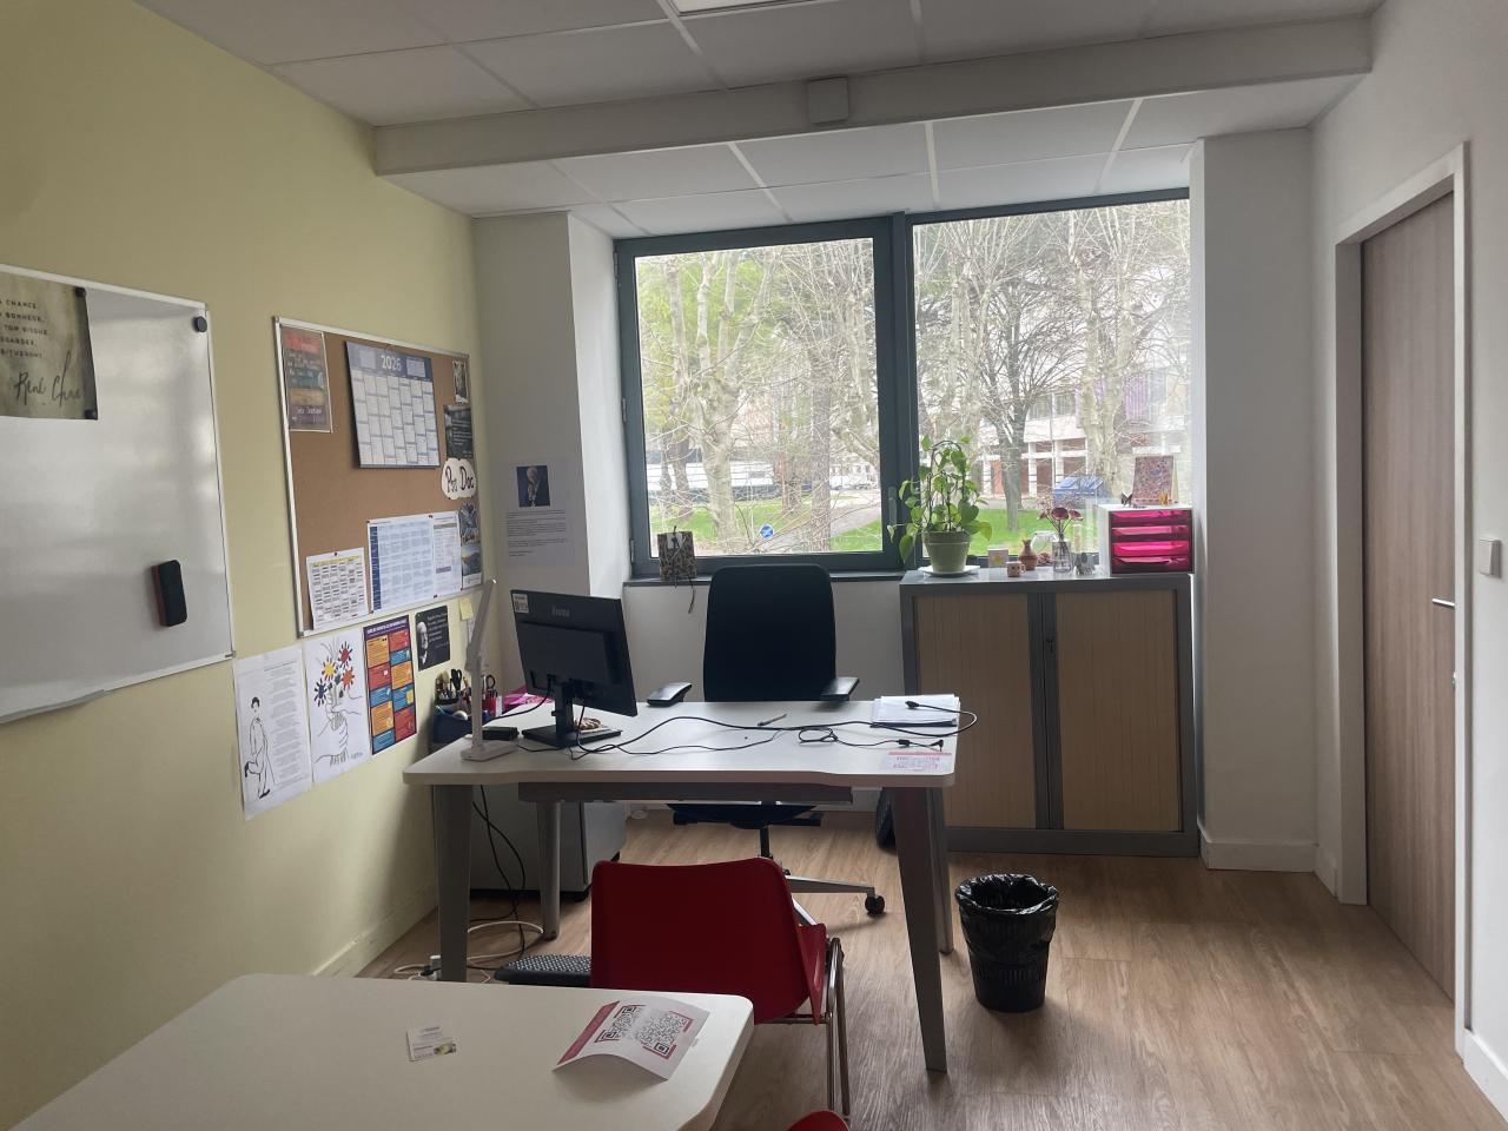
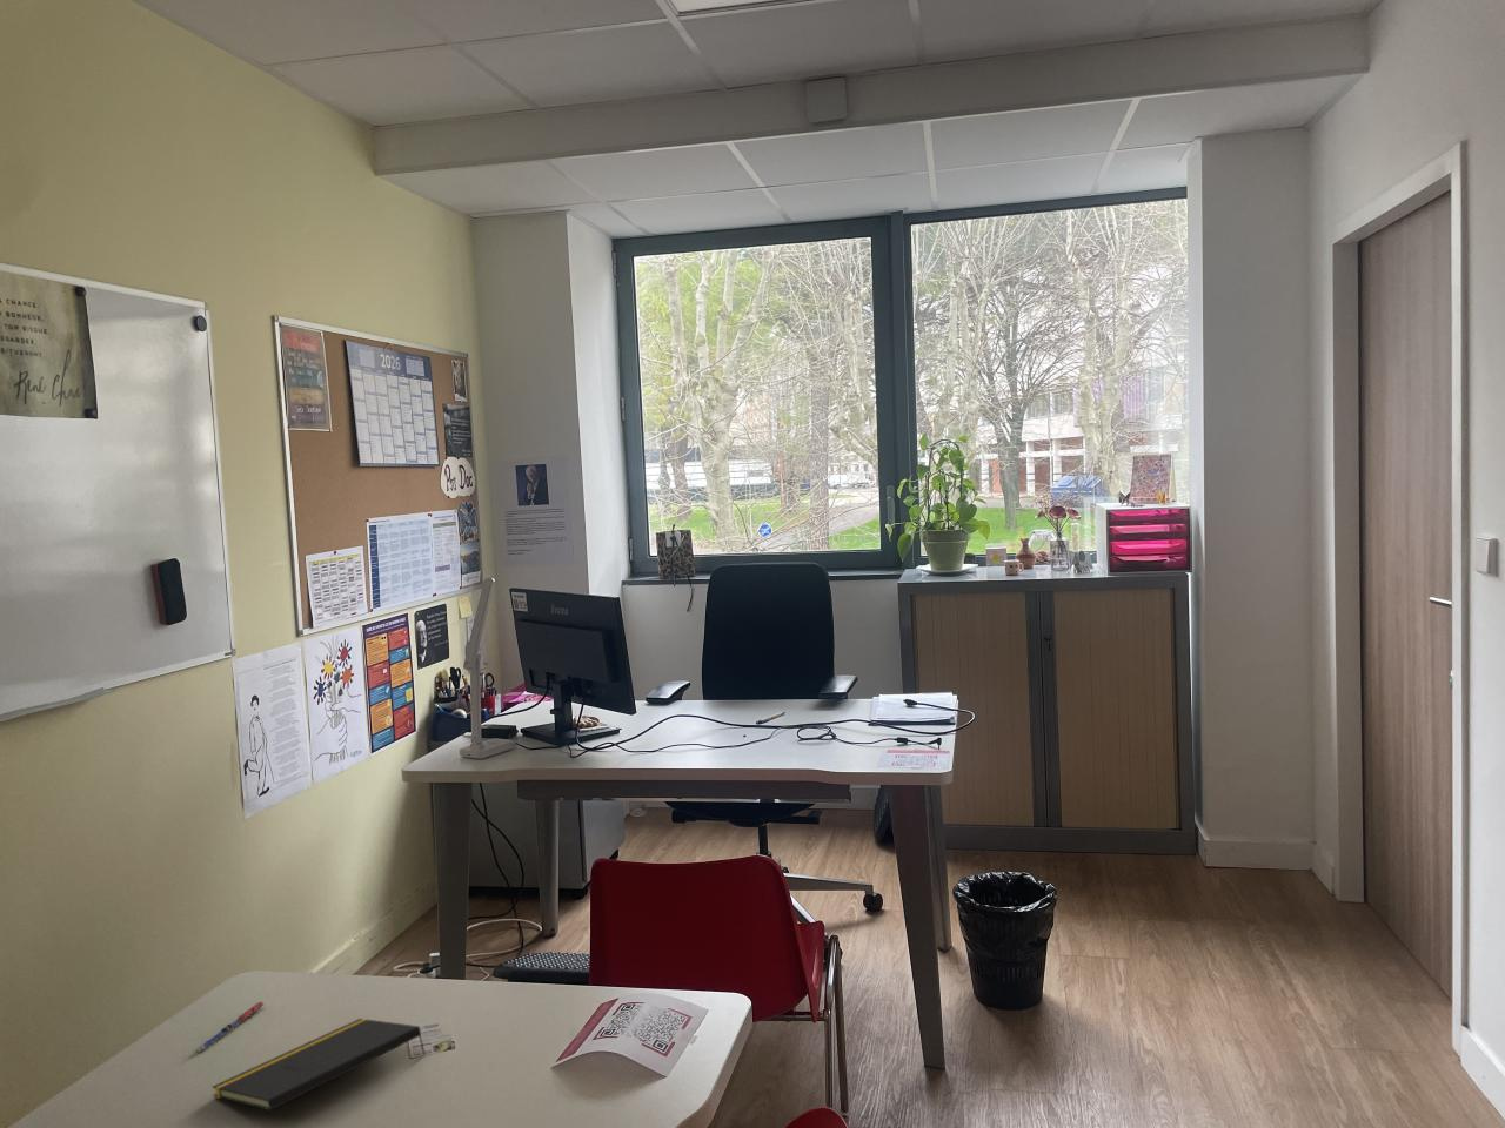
+ notepad (319, 1059)
+ pen (230, 1025)
